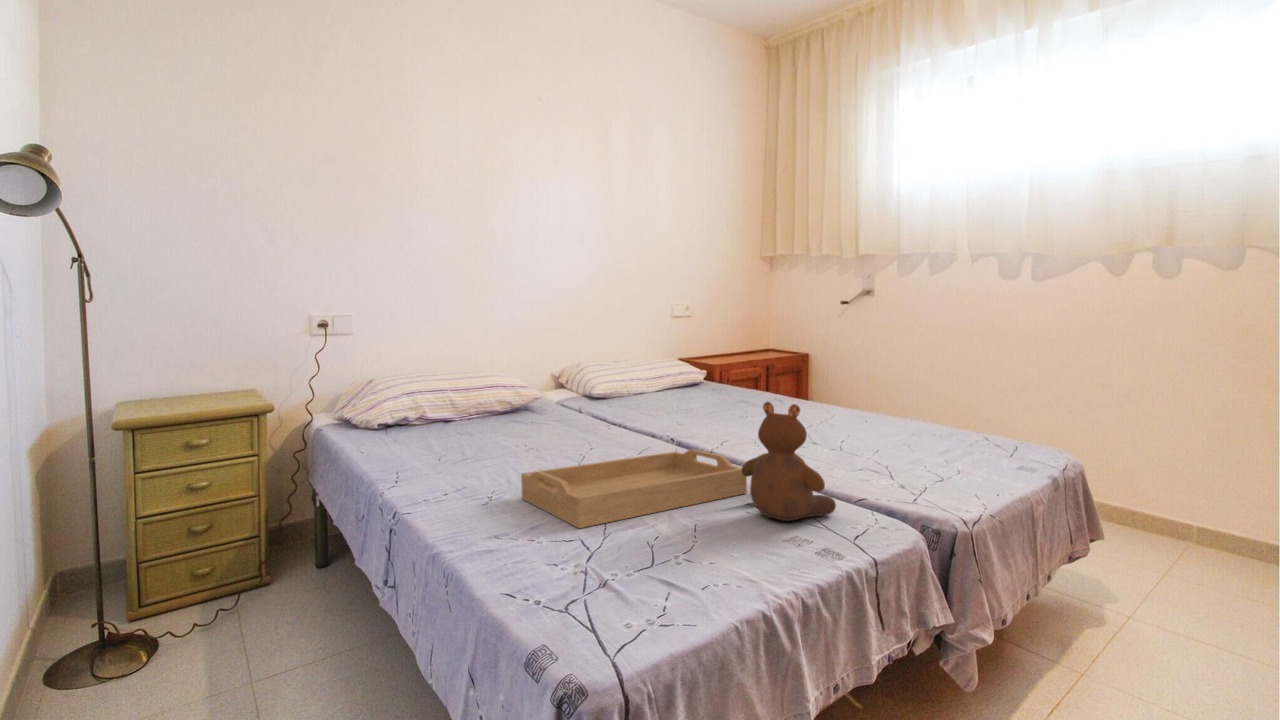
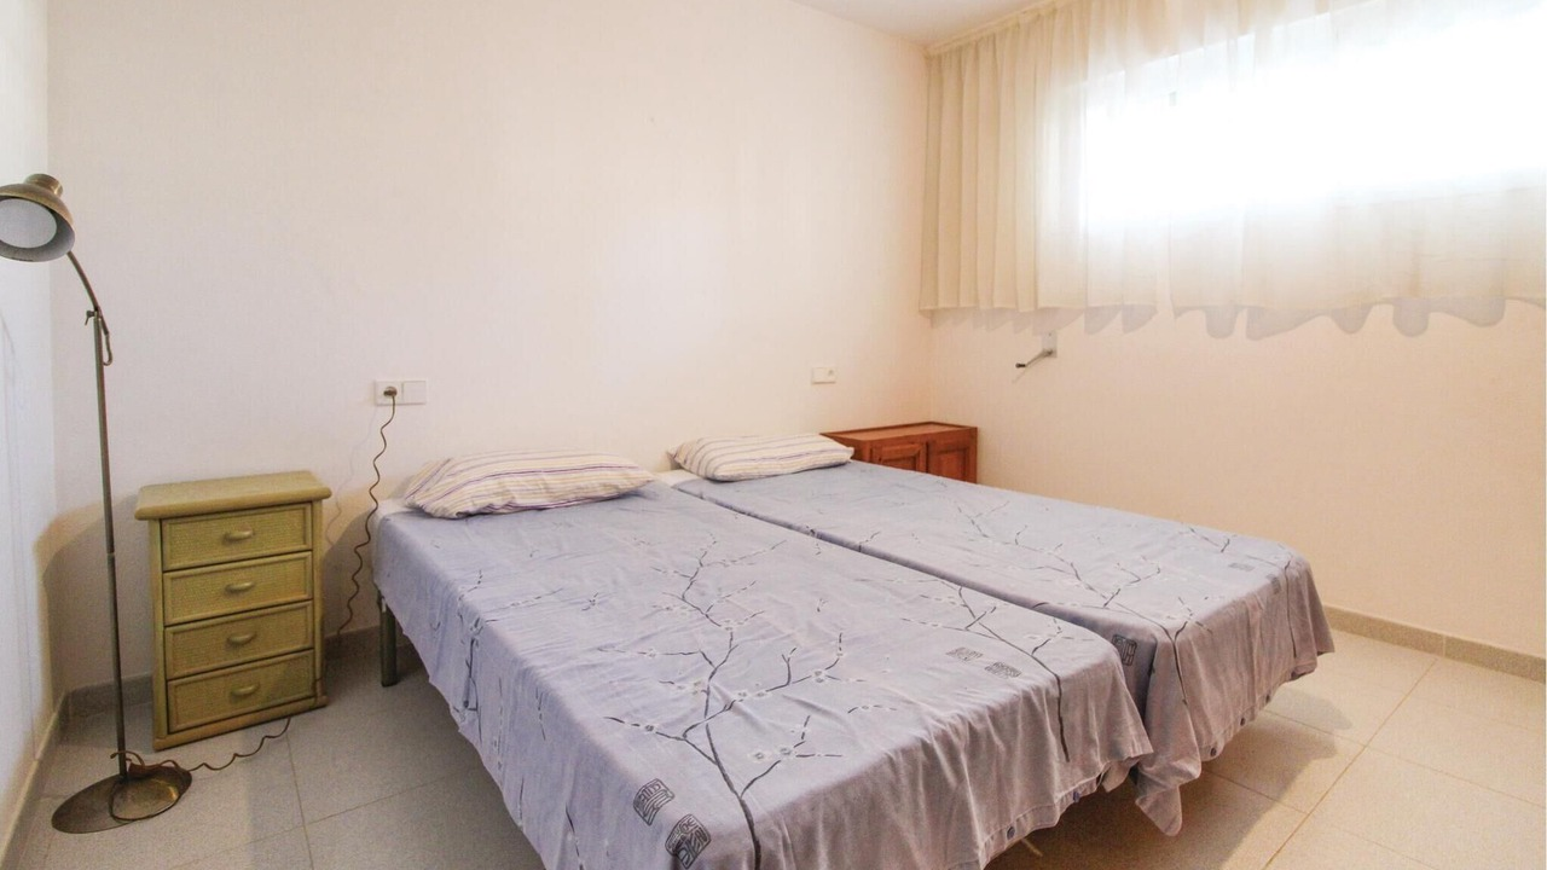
- teddy bear (791, 458)
- serving tray (635, 479)
